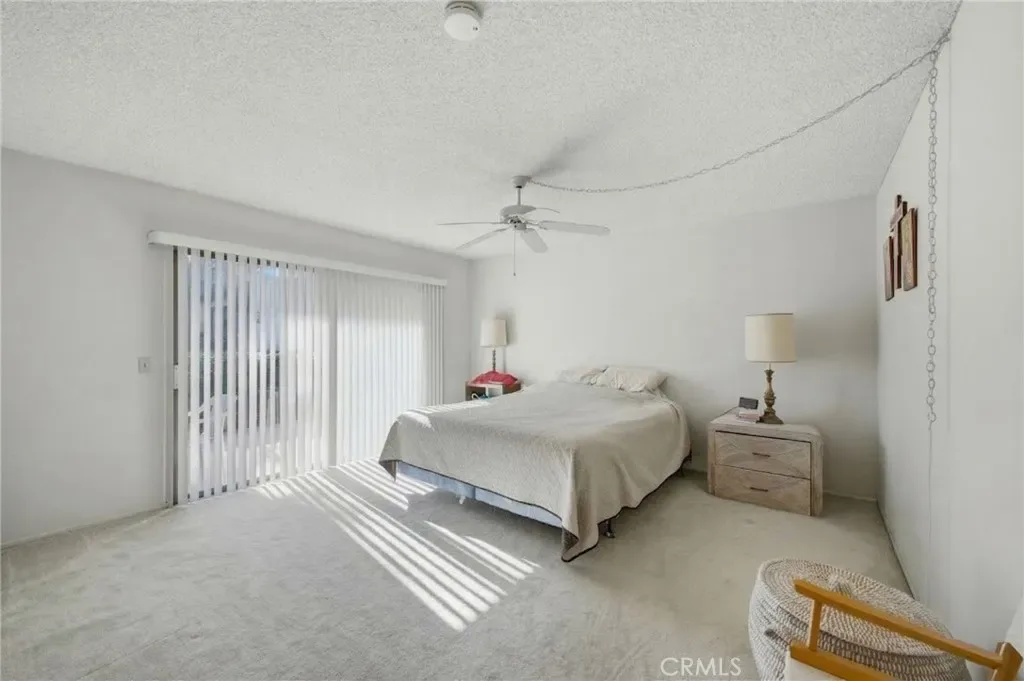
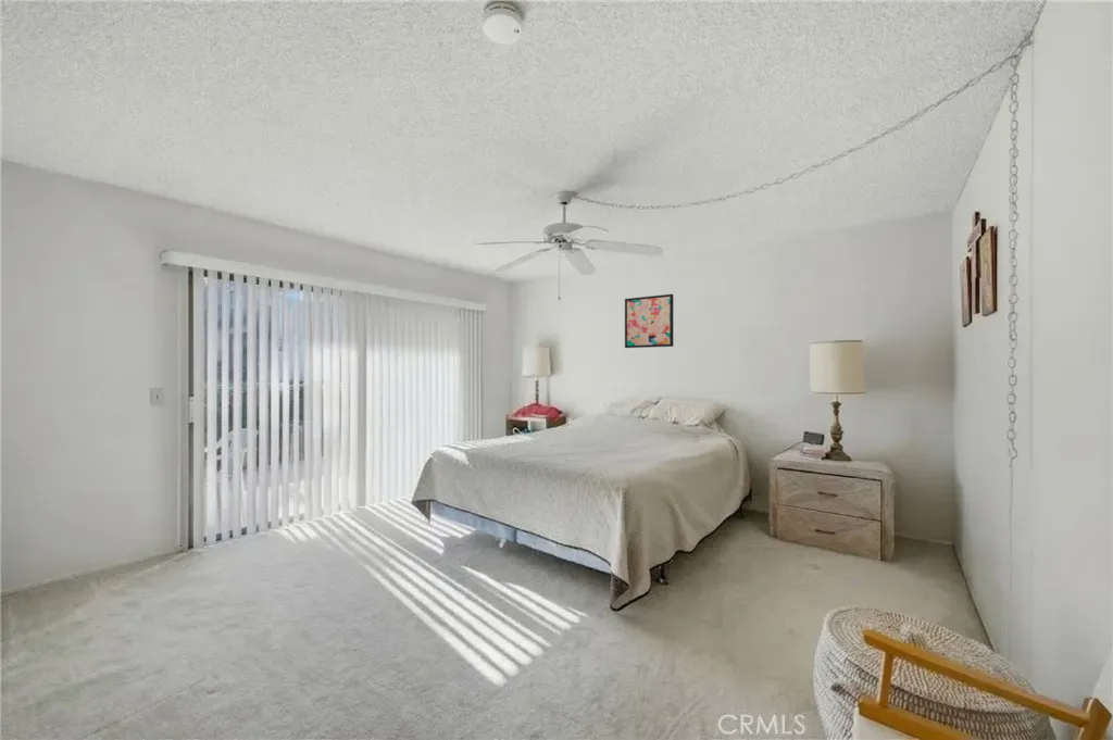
+ wall art (648, 322)
